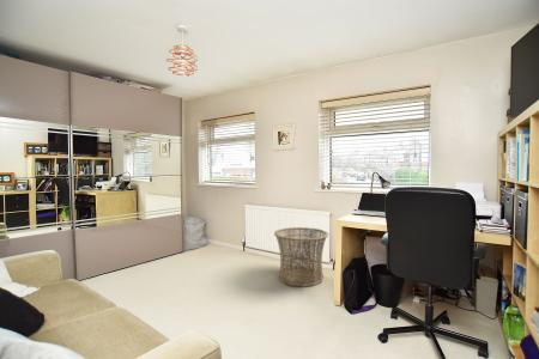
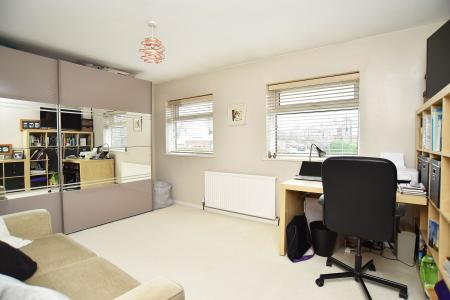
- basket (301, 255)
